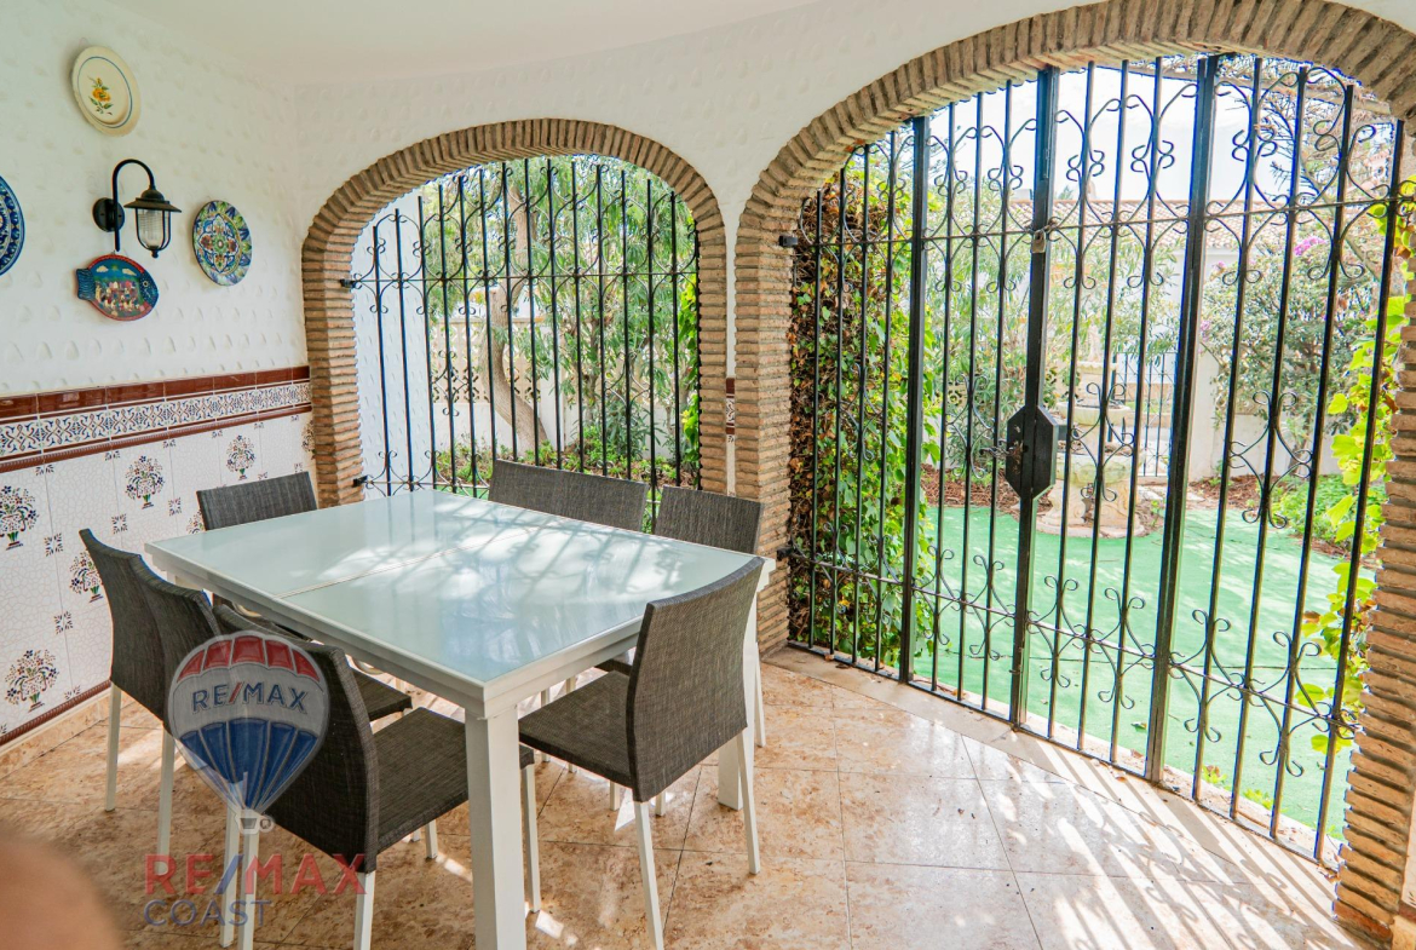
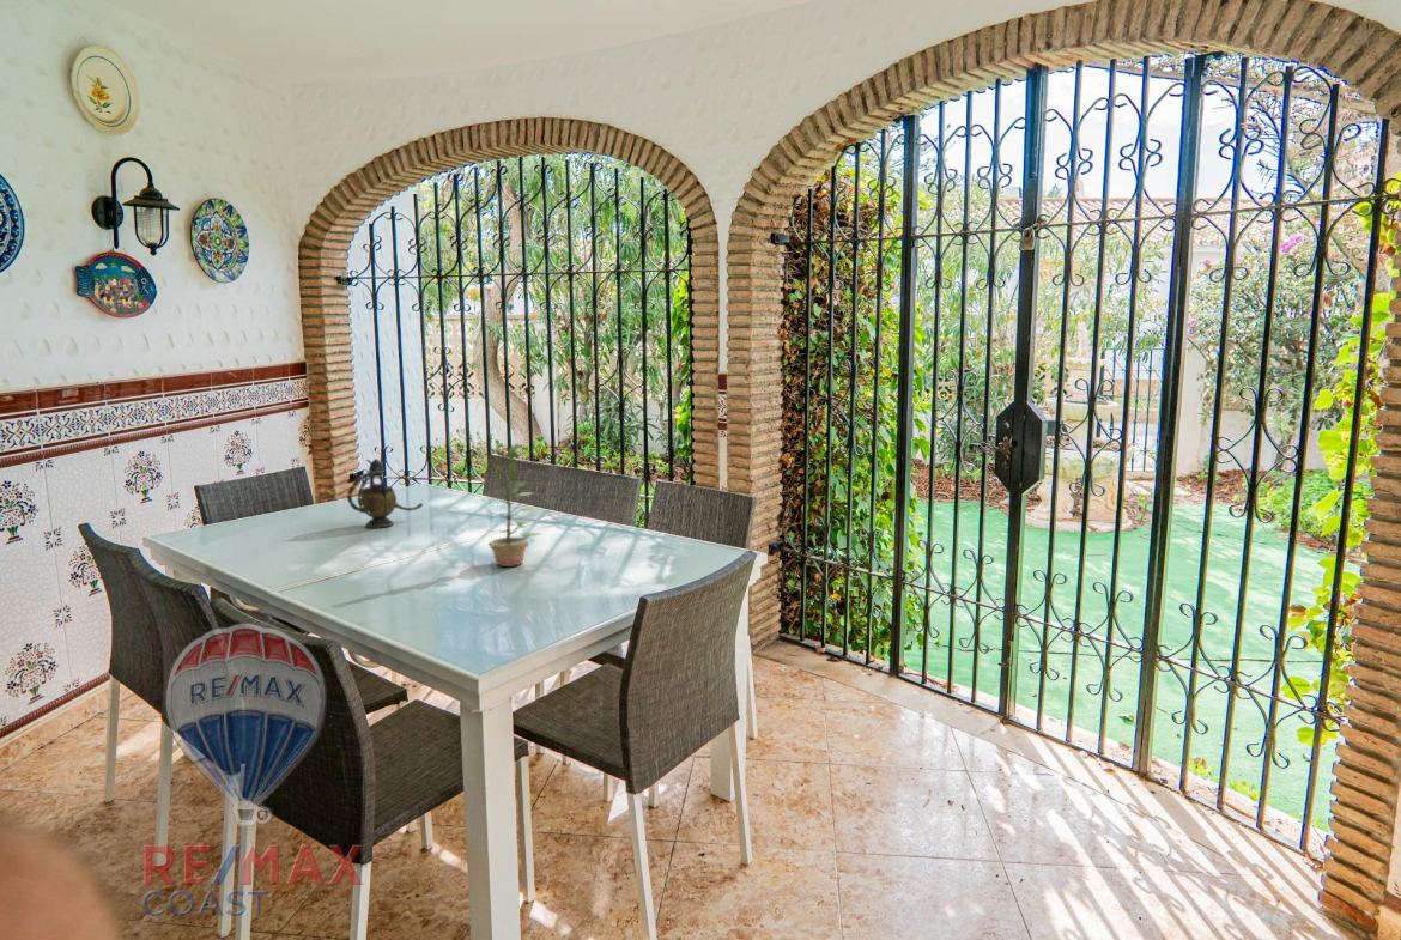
+ plant (511, 503)
+ teapot (387, 490)
